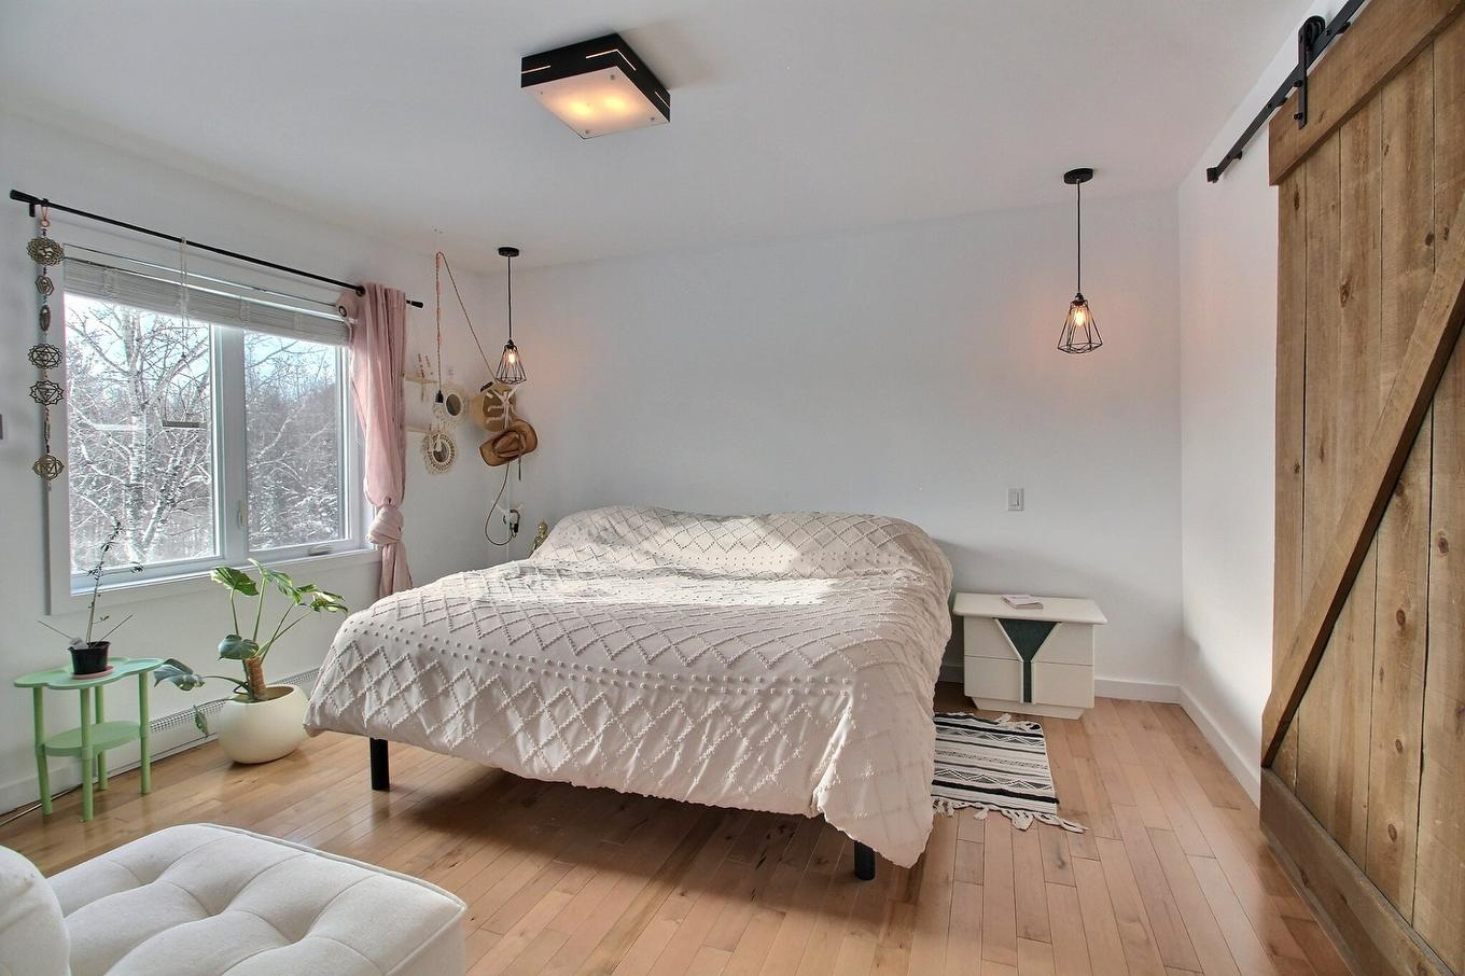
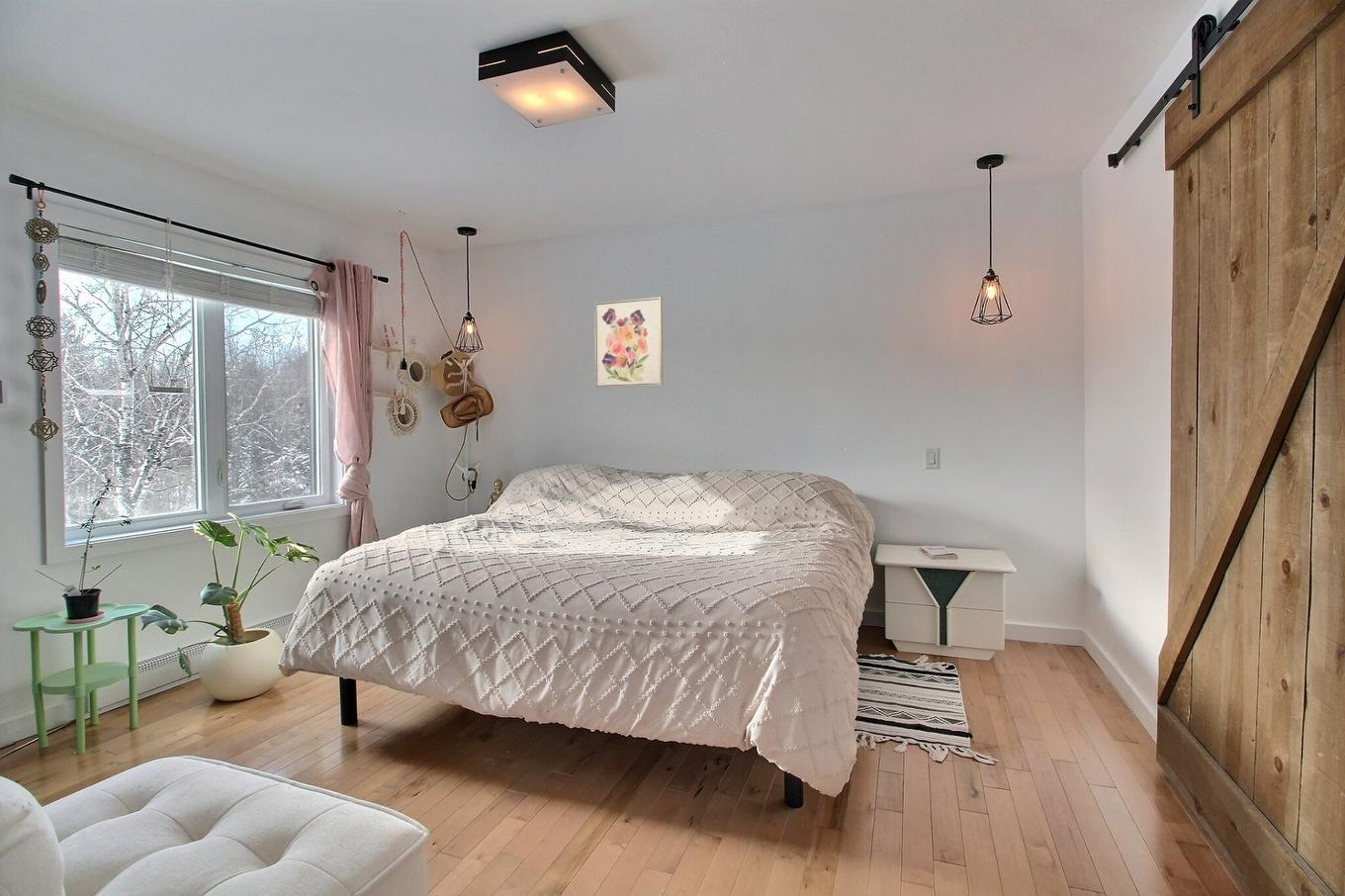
+ wall art (628, 343)
